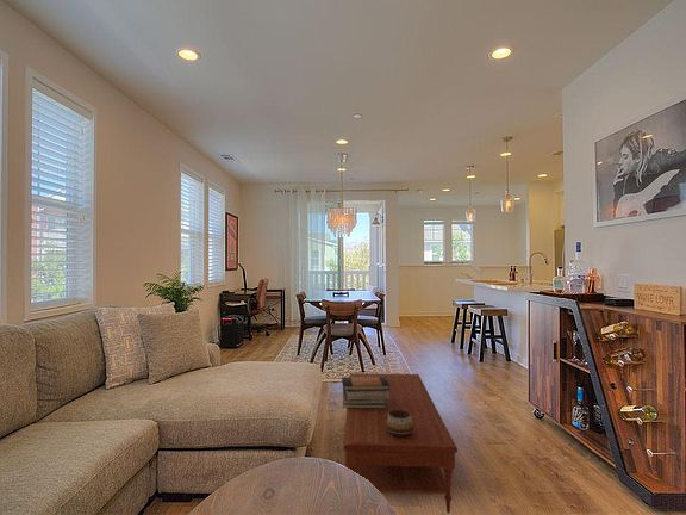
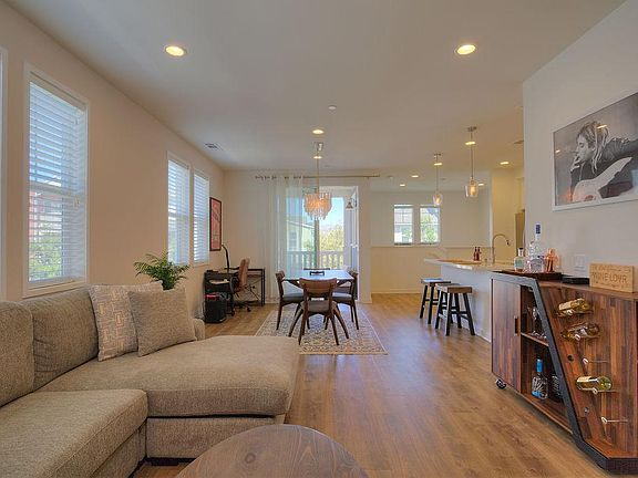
- decorative bowl (399, 422)
- coffee table (386, 427)
- book stack (364, 391)
